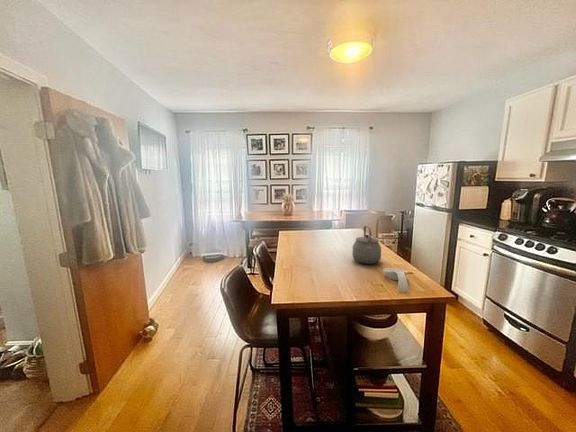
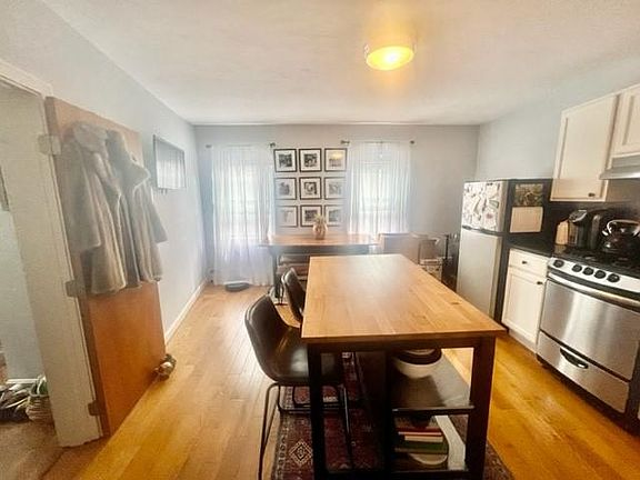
- tea kettle (366, 242)
- spoon rest (397, 275)
